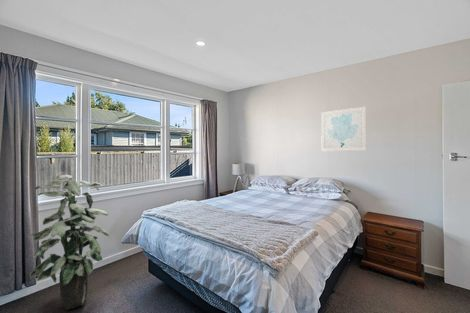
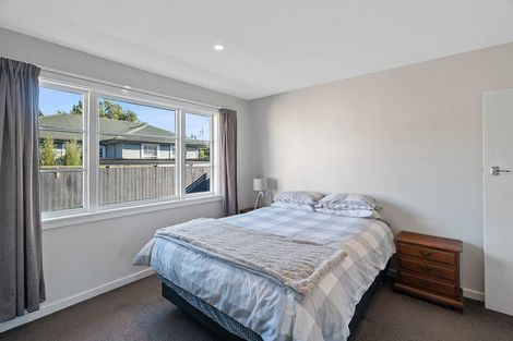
- indoor plant (70, 239)
- wall art (342, 130)
